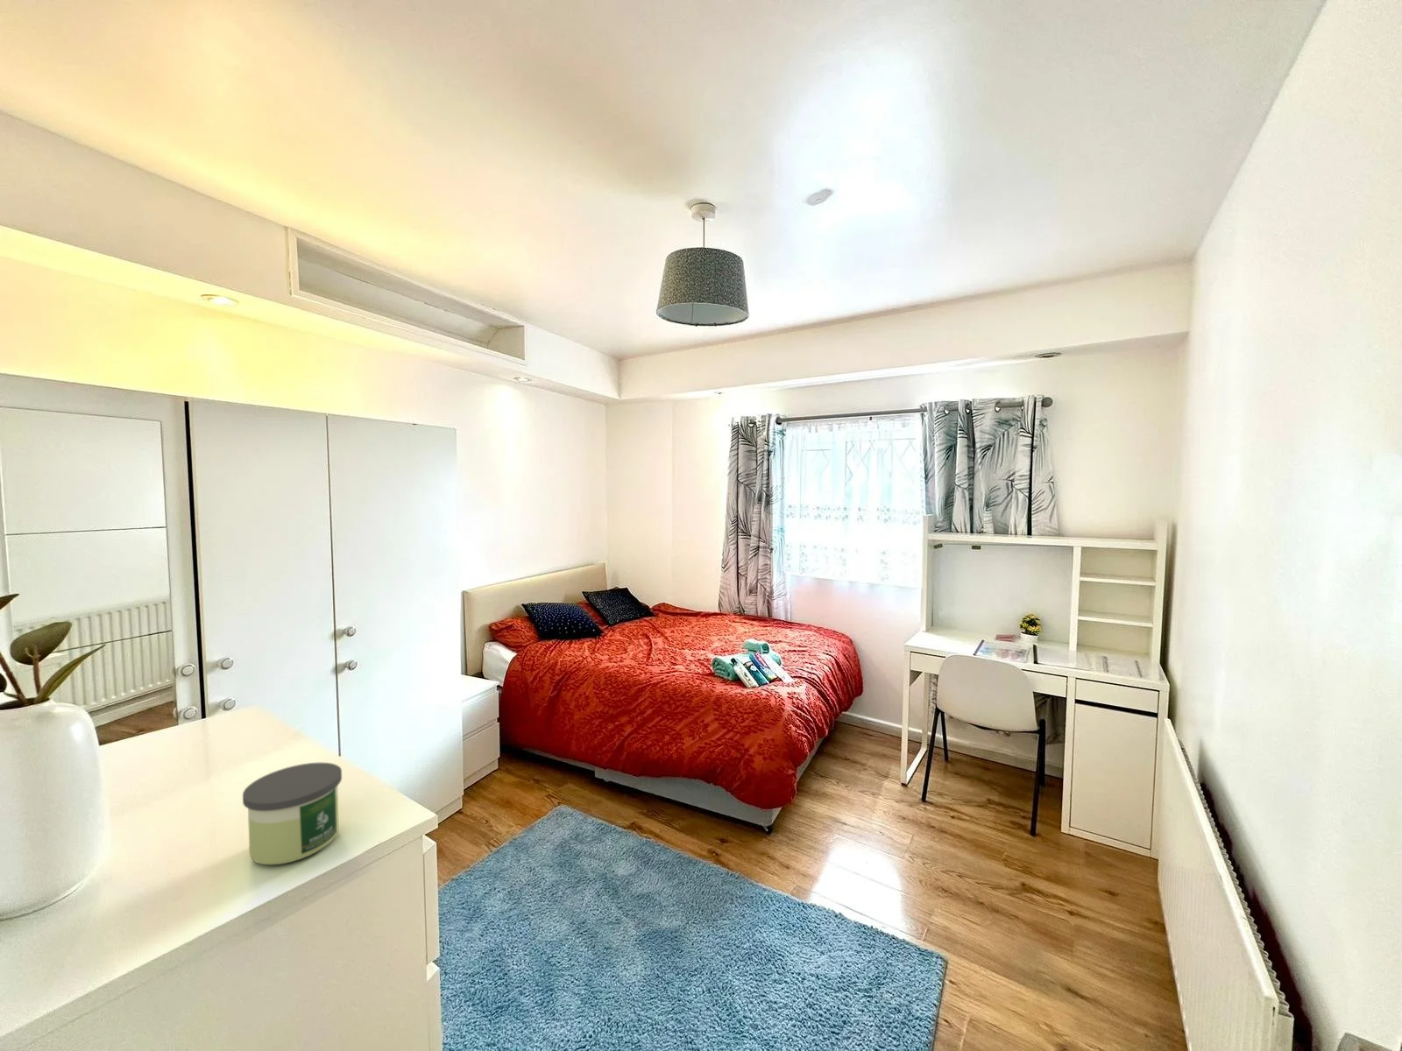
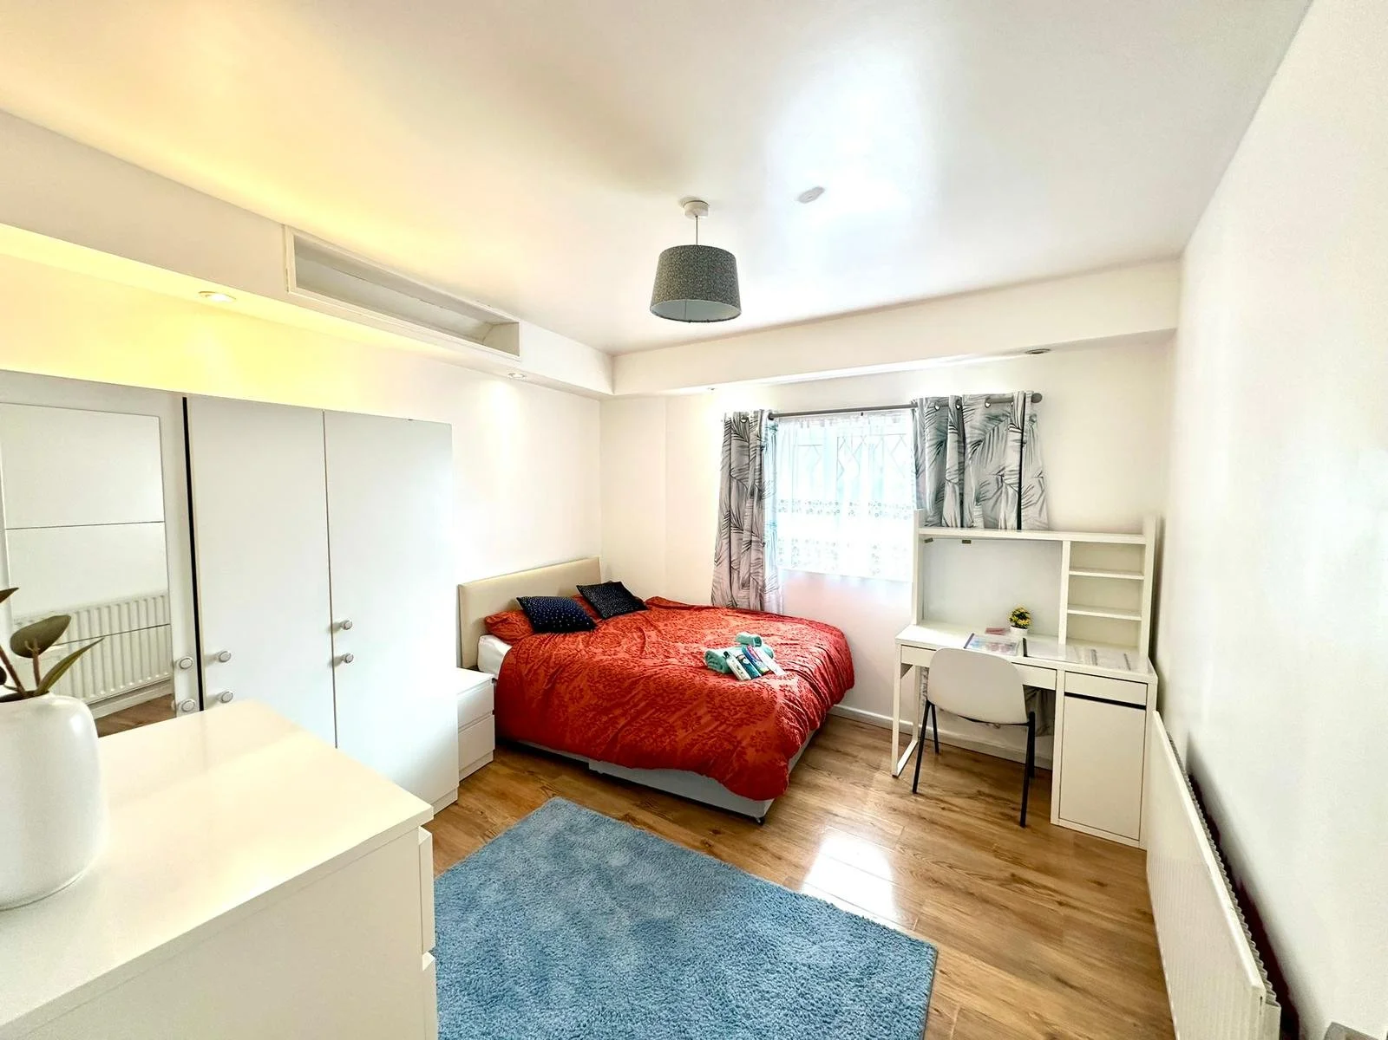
- candle (295, 813)
